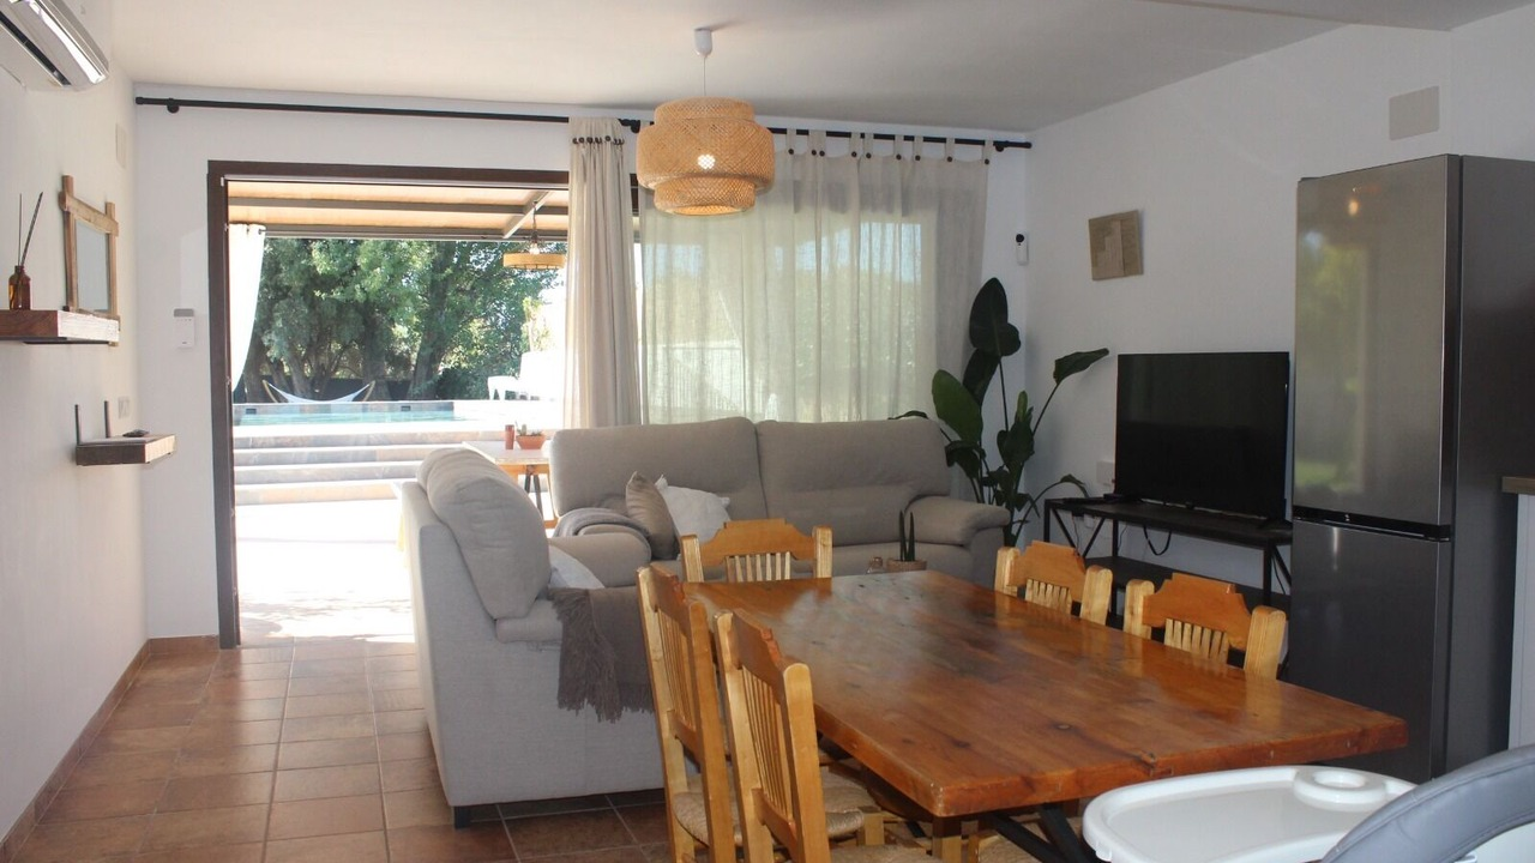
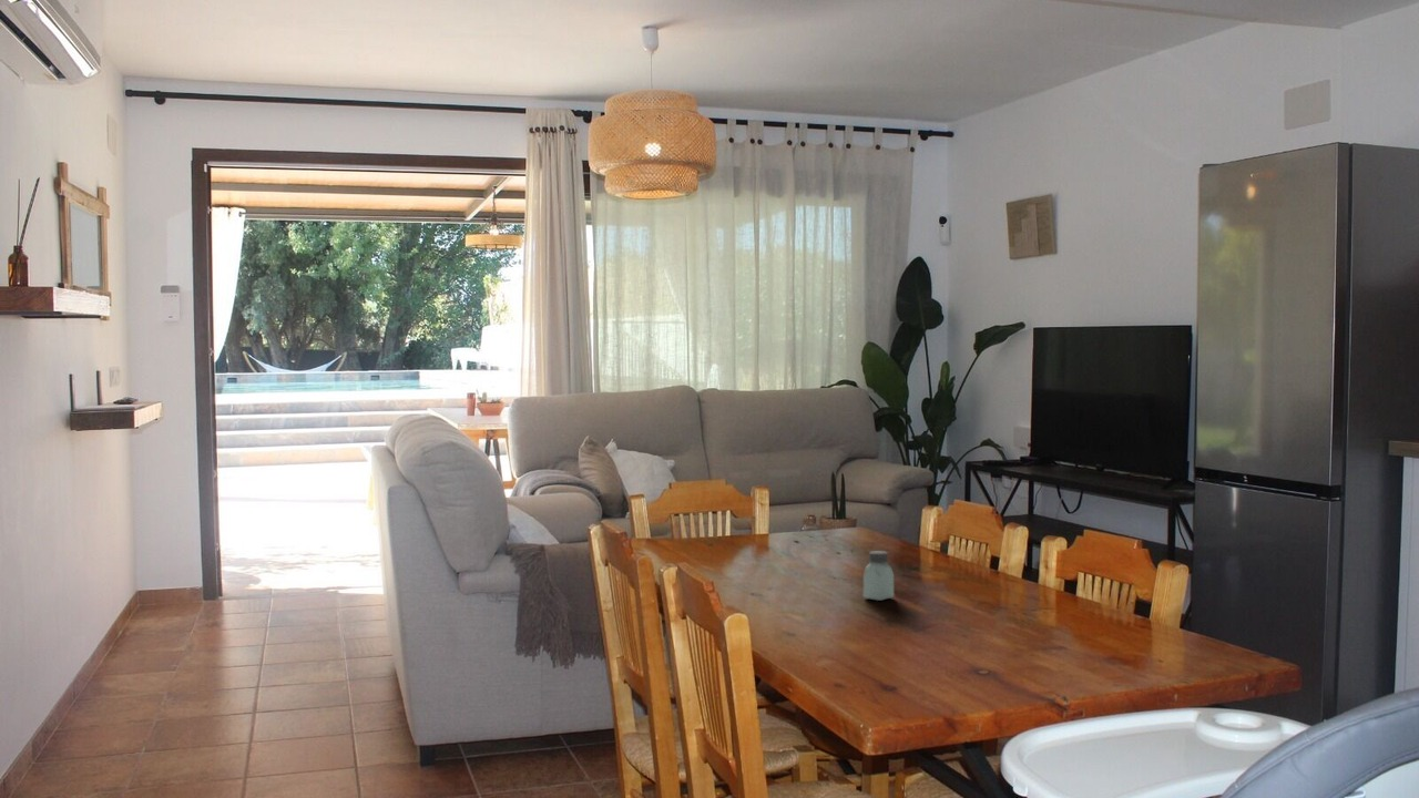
+ saltshaker (878, 574)
